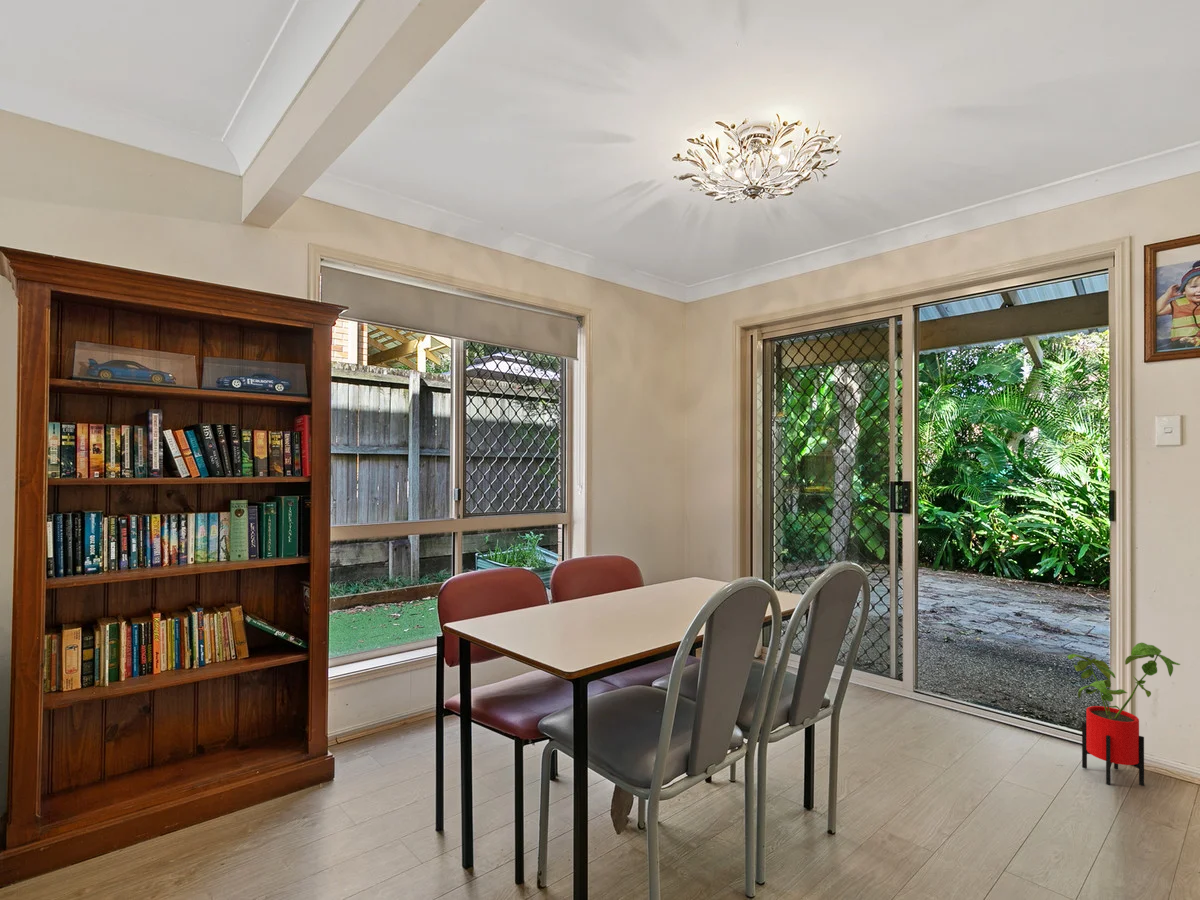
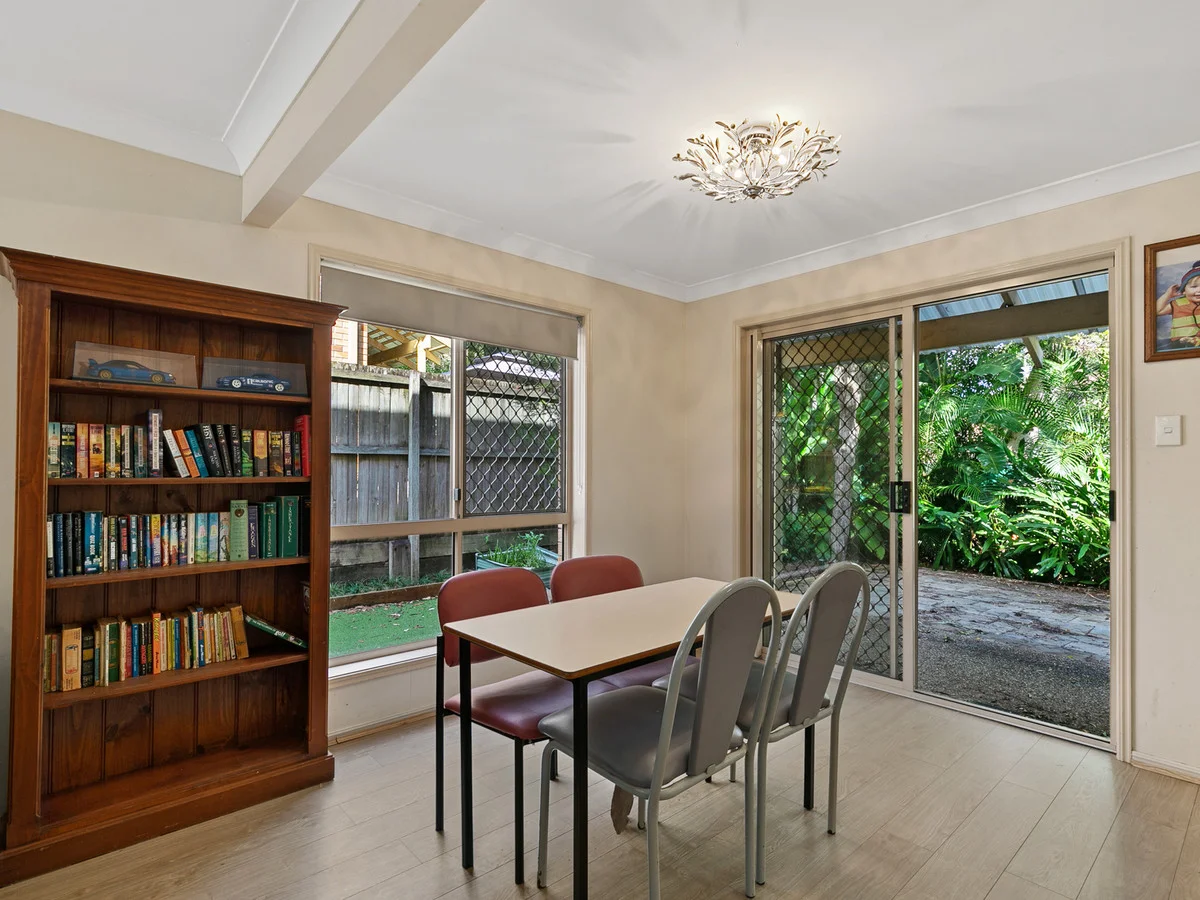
- house plant (1118, 708)
